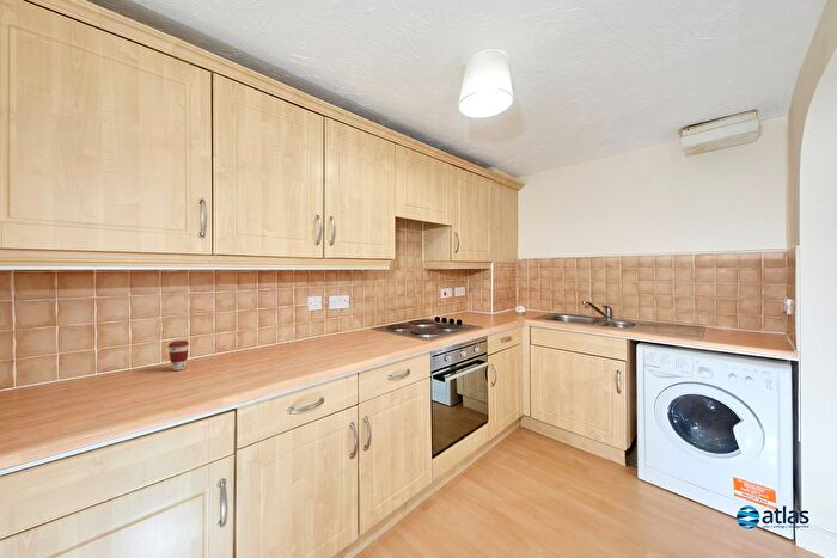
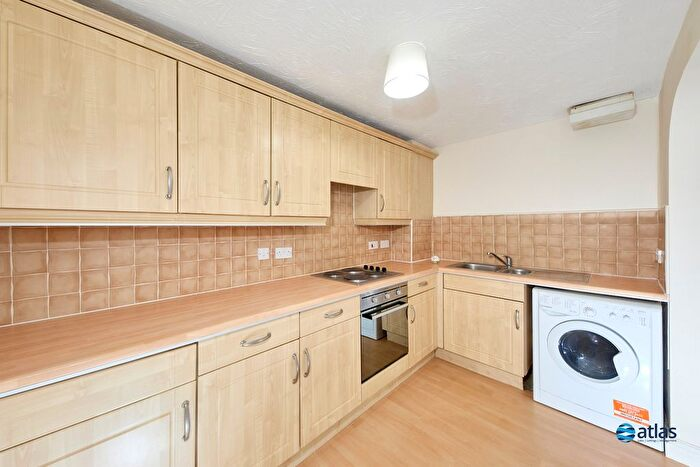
- coffee cup (178, 355)
